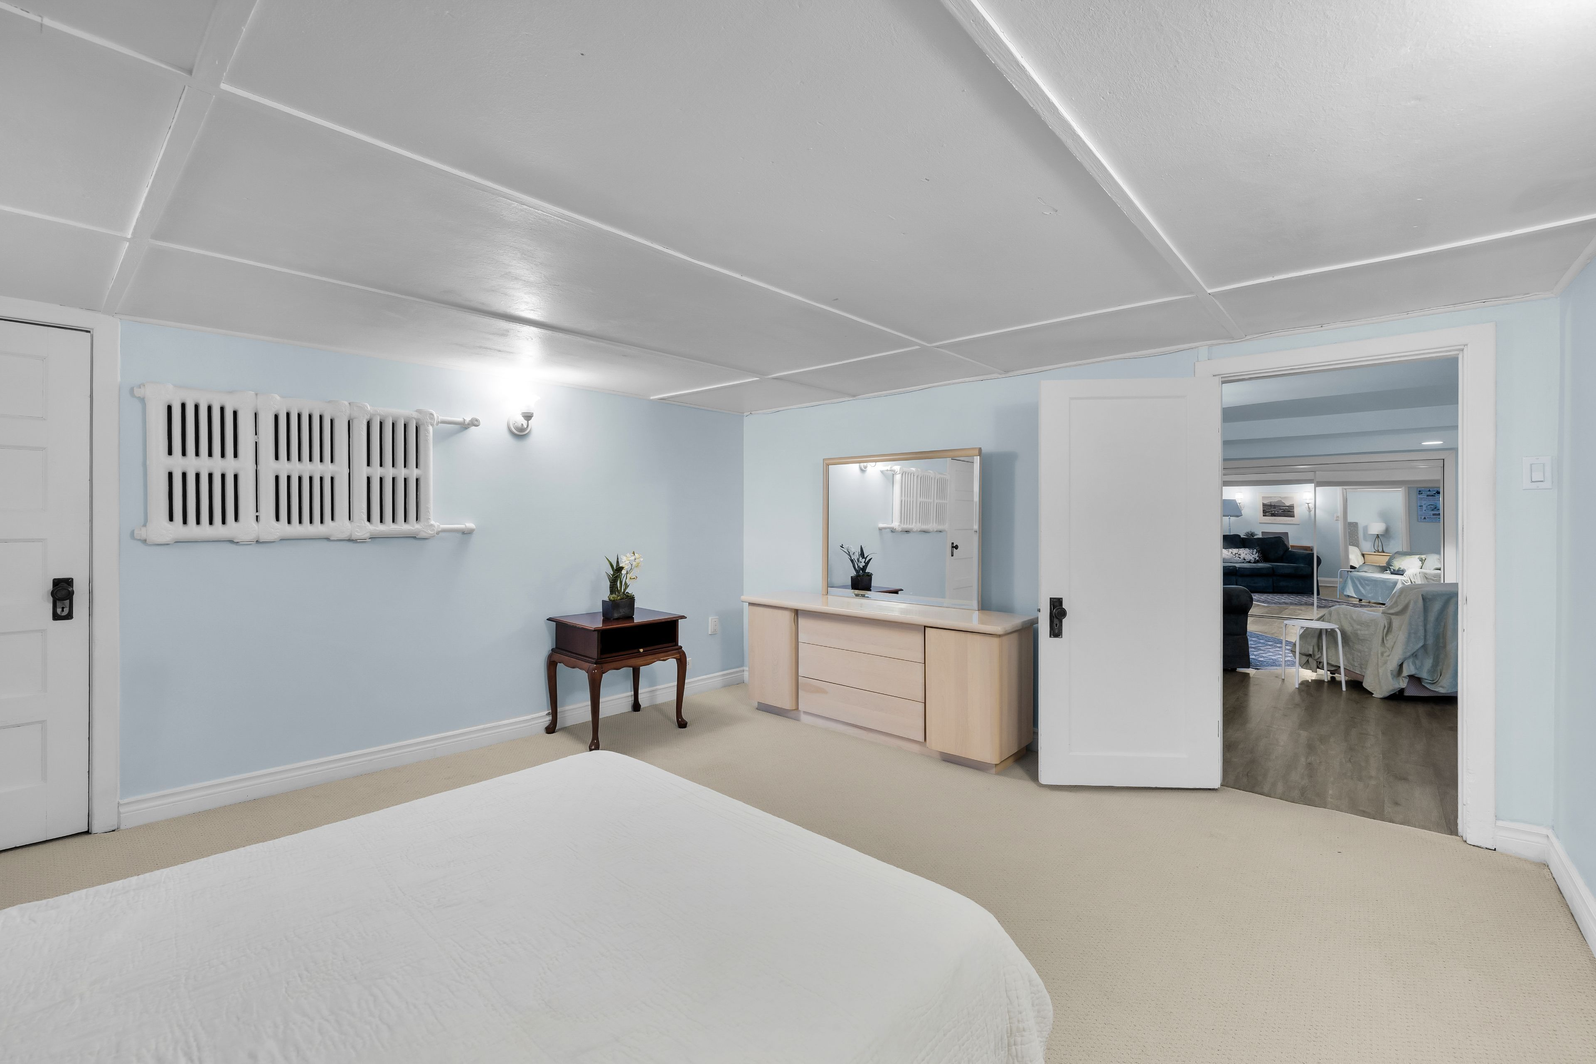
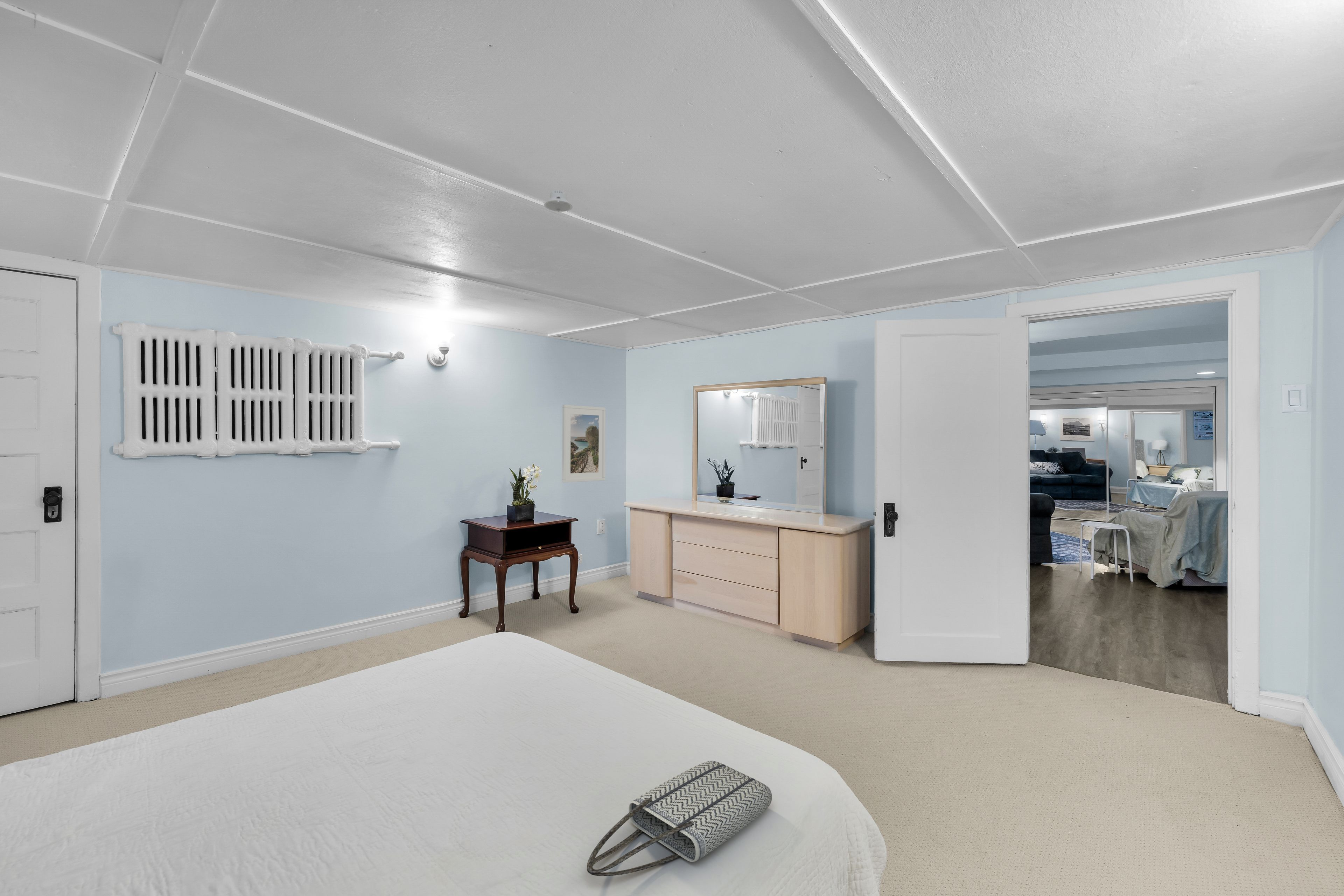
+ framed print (584, 443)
+ tote bag (677, 820)
+ recessed light (558, 201)
